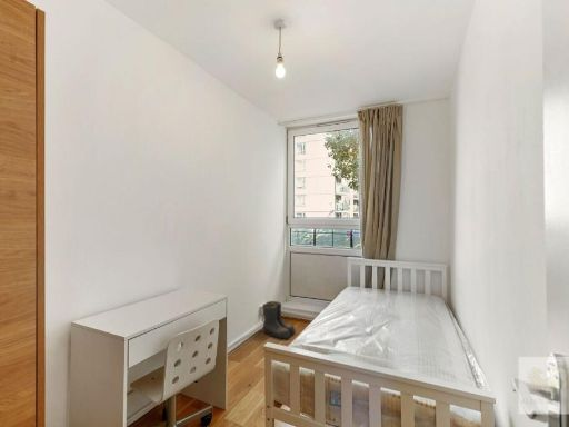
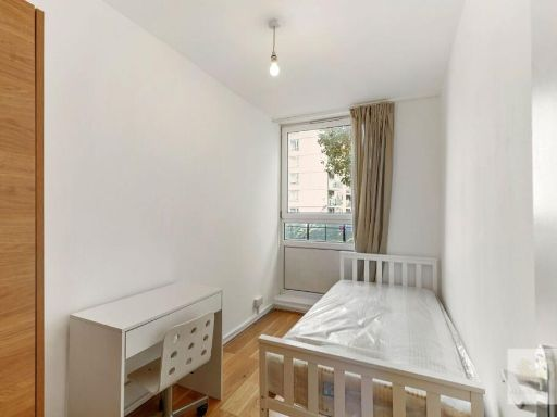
- boots (278, 318)
